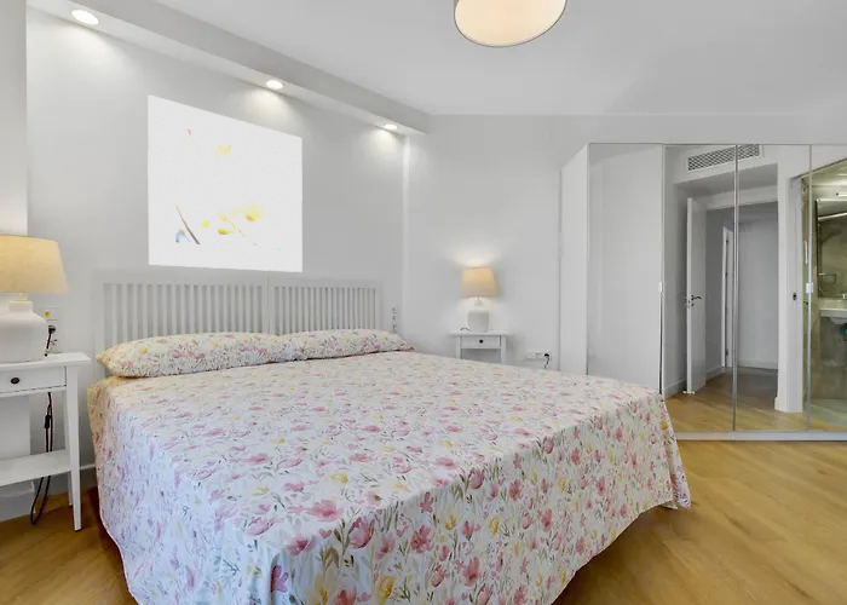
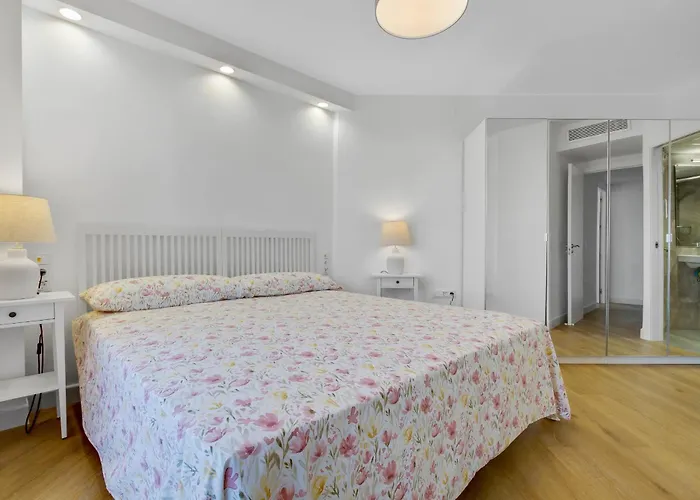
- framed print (234, 194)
